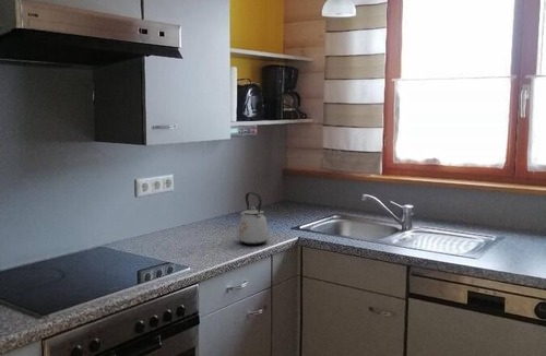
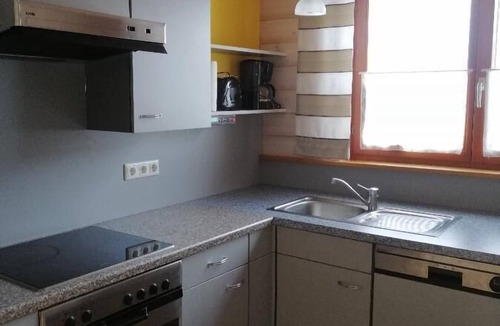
- kettle (250, 216)
